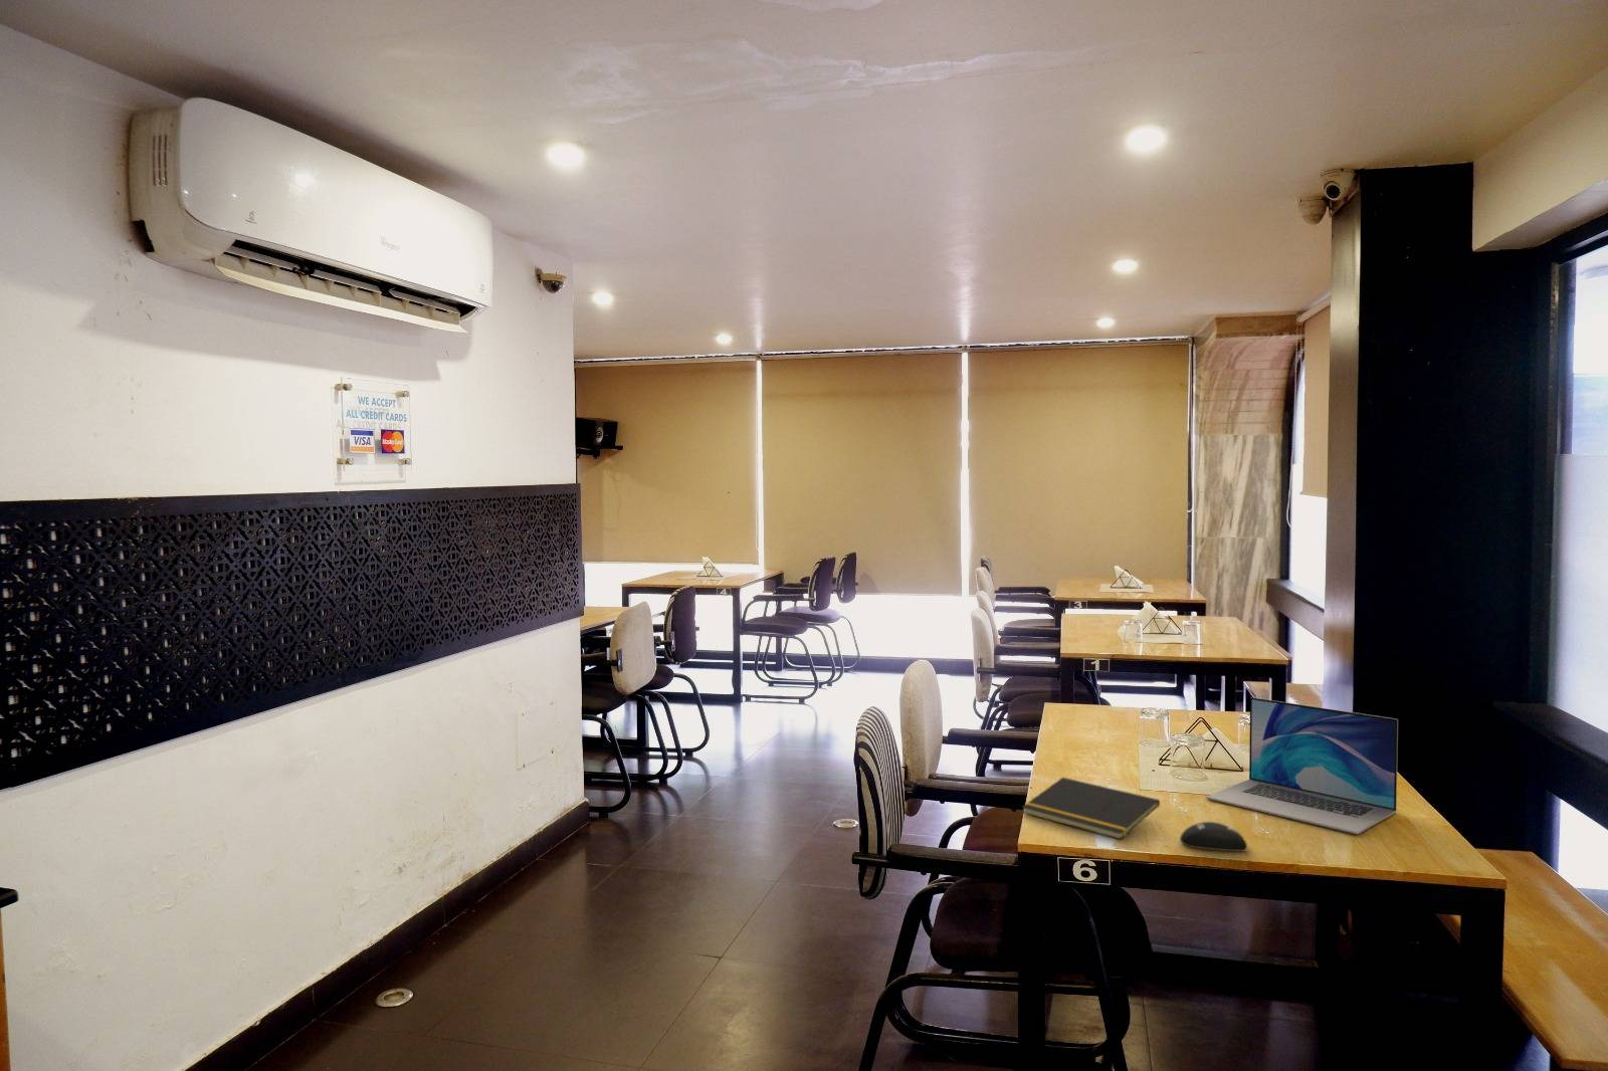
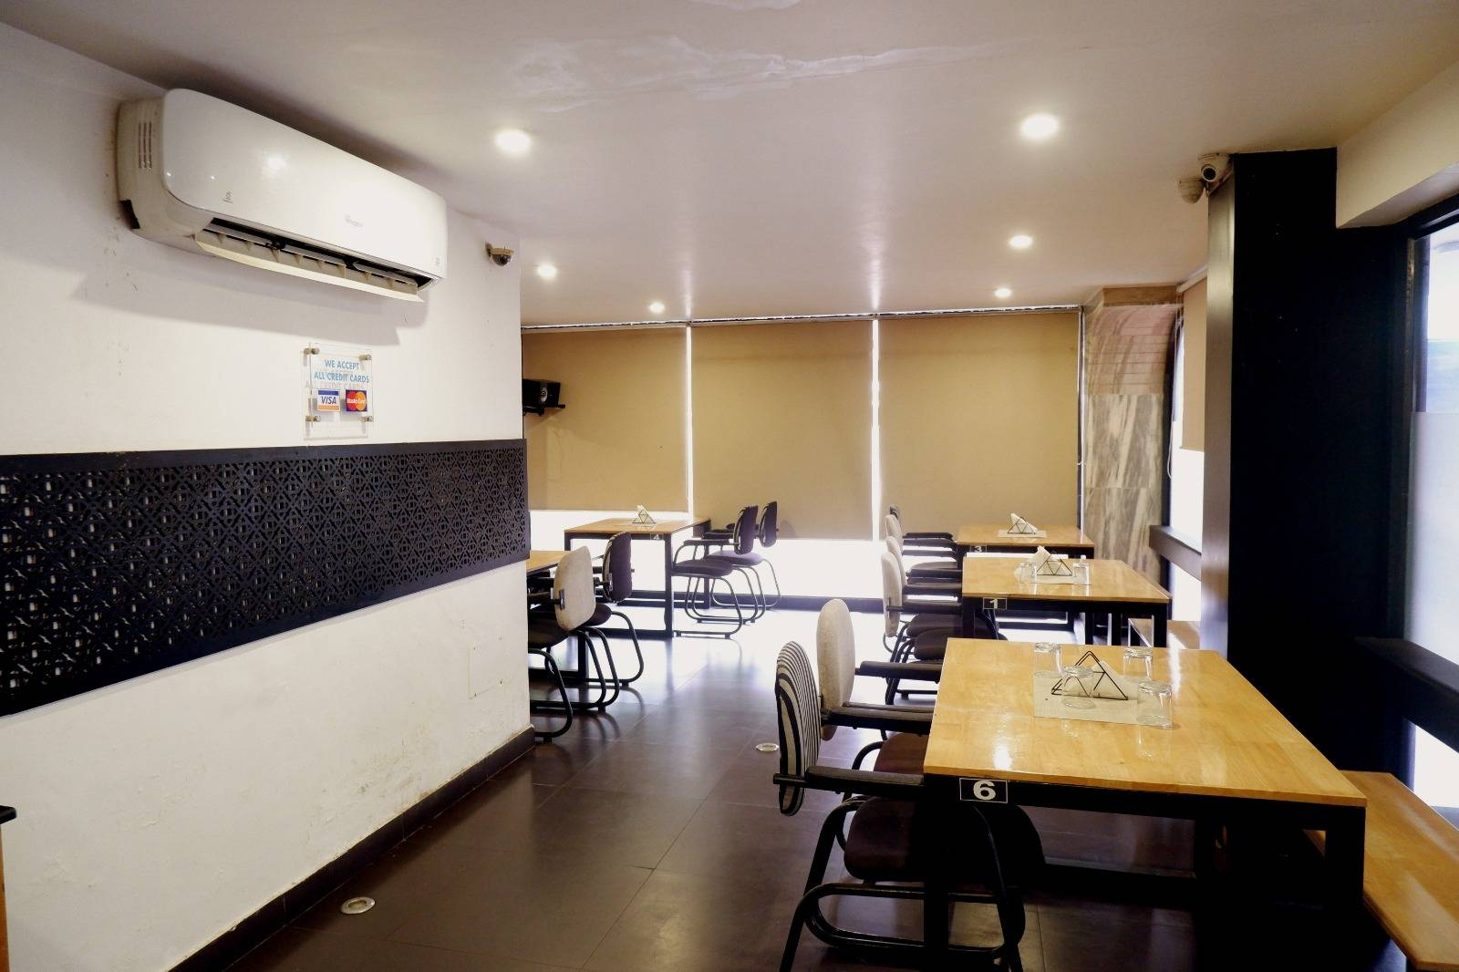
- notepad (1089, 806)
- laptop (1300, 759)
- computer mouse (1212, 834)
